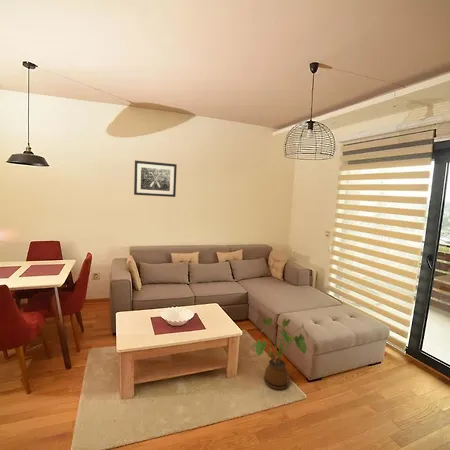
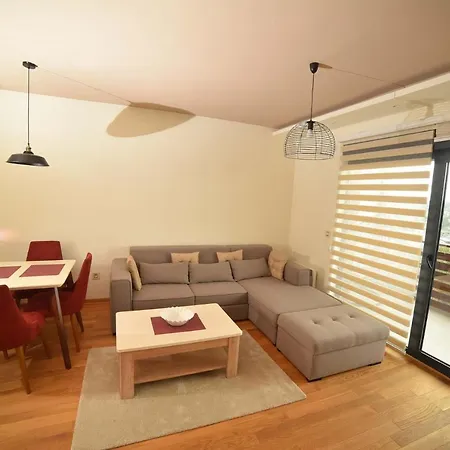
- wall art (155, 179)
- house plant (277, 354)
